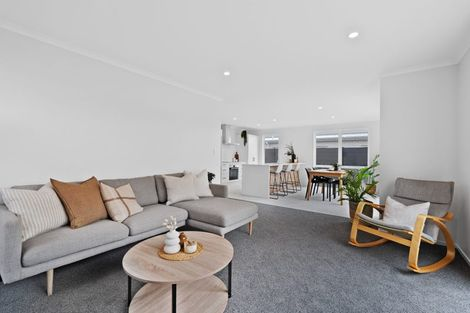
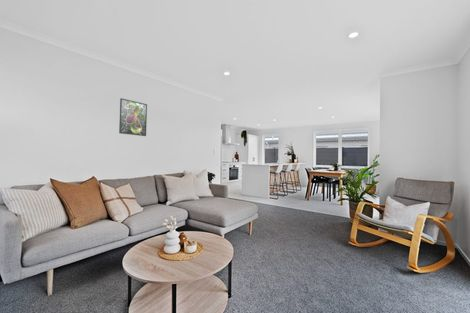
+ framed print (133, 118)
